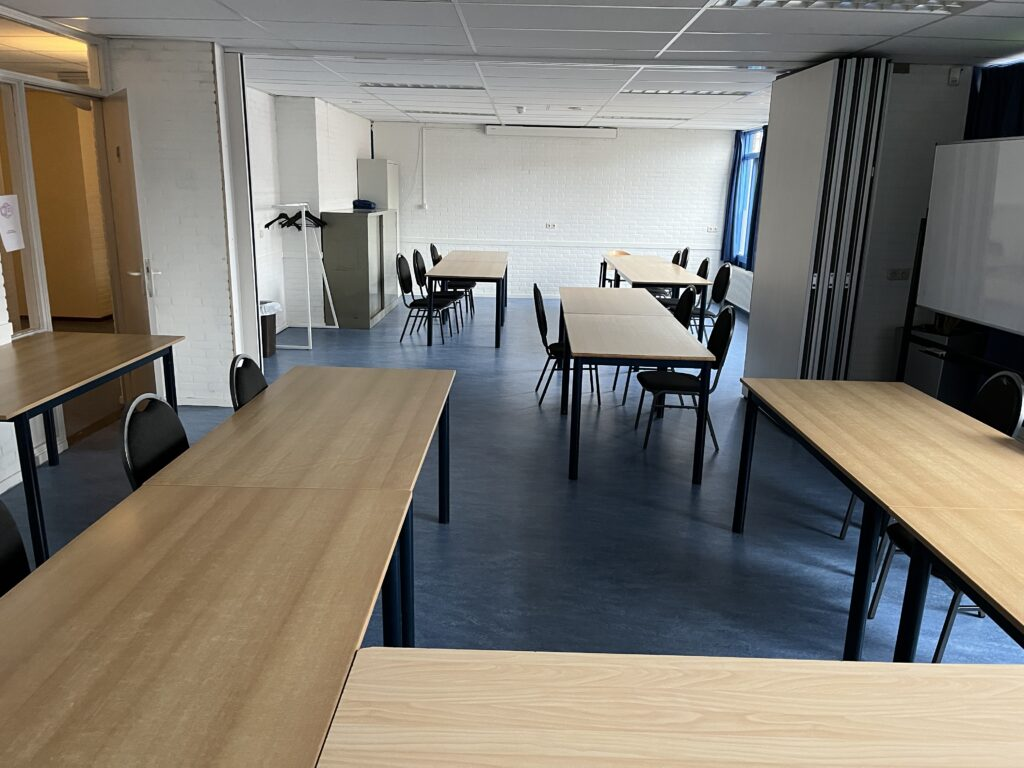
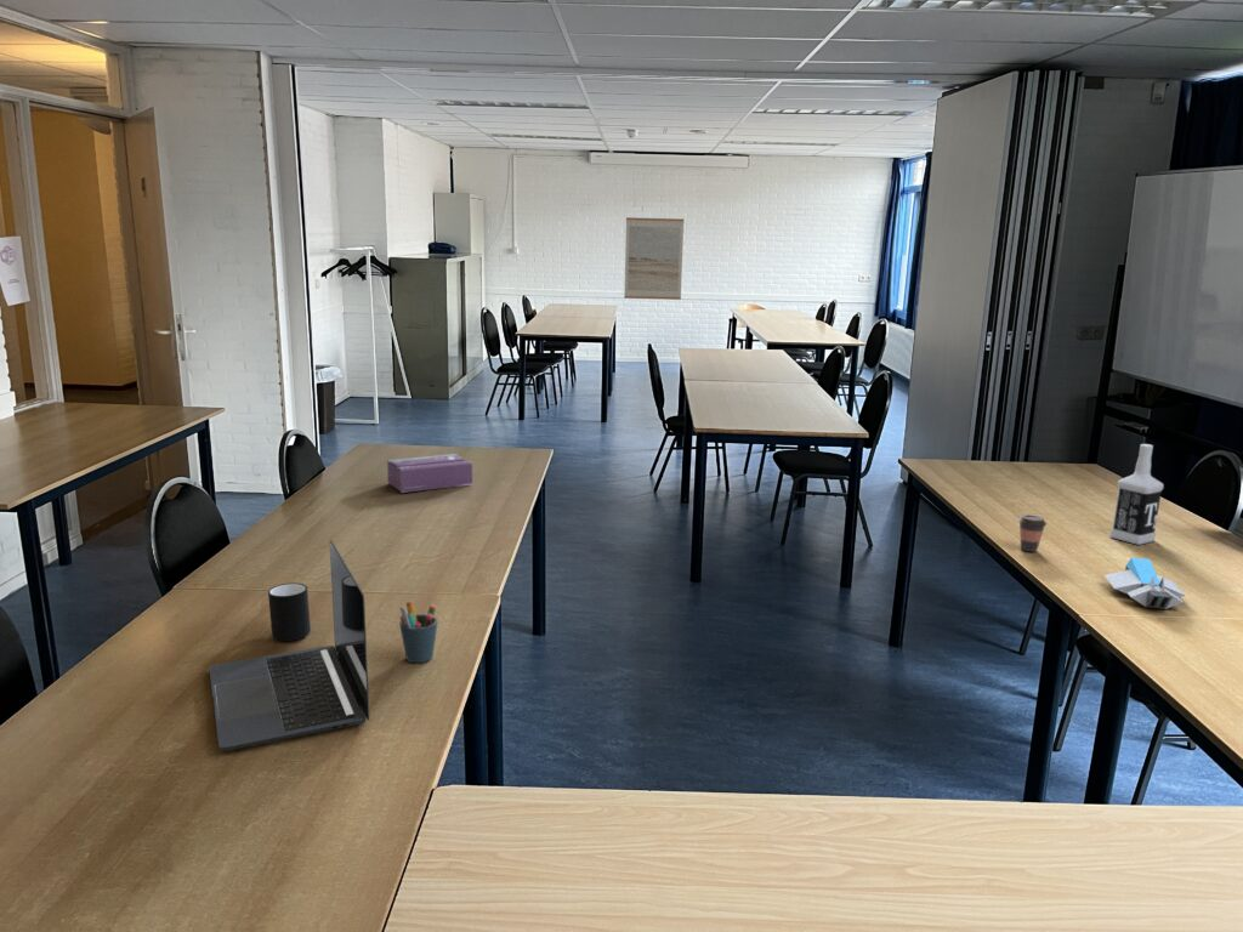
+ paper tray (1145, 579)
+ tissue box (430, 472)
+ laptop (282, 653)
+ coffee cup (1031, 533)
+ mug (288, 608)
+ vodka (1139, 491)
+ wall art (653, 258)
+ pen holder (418, 629)
